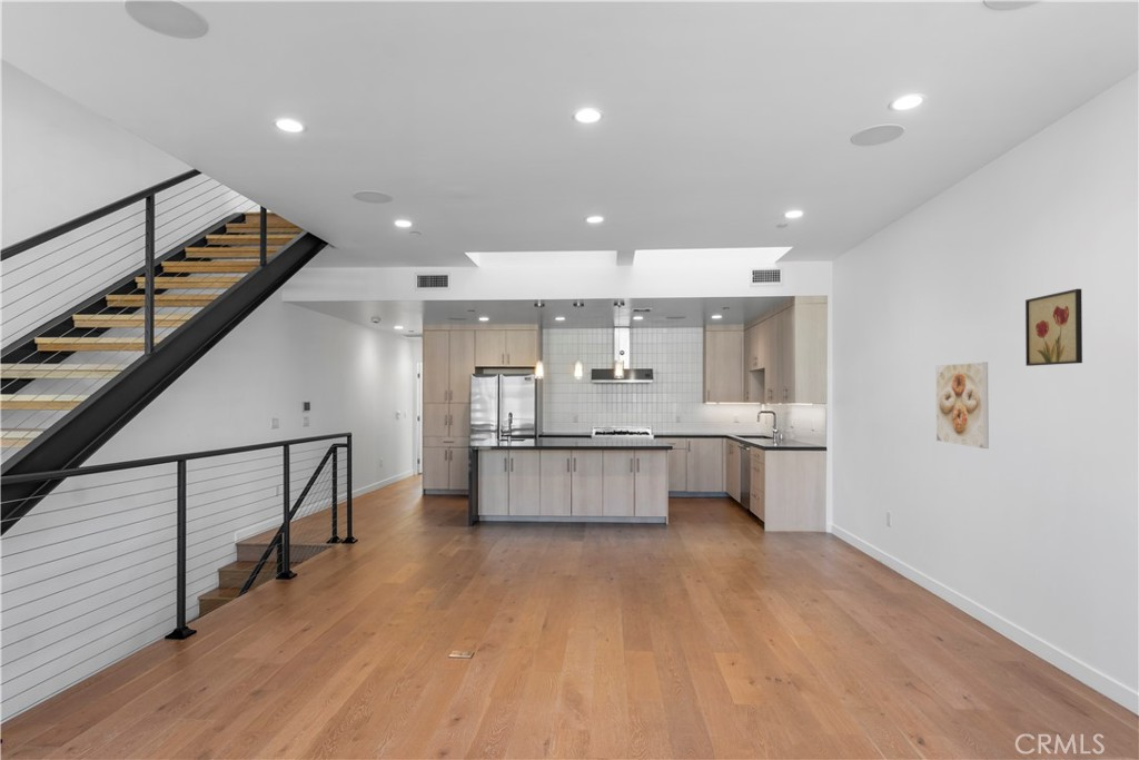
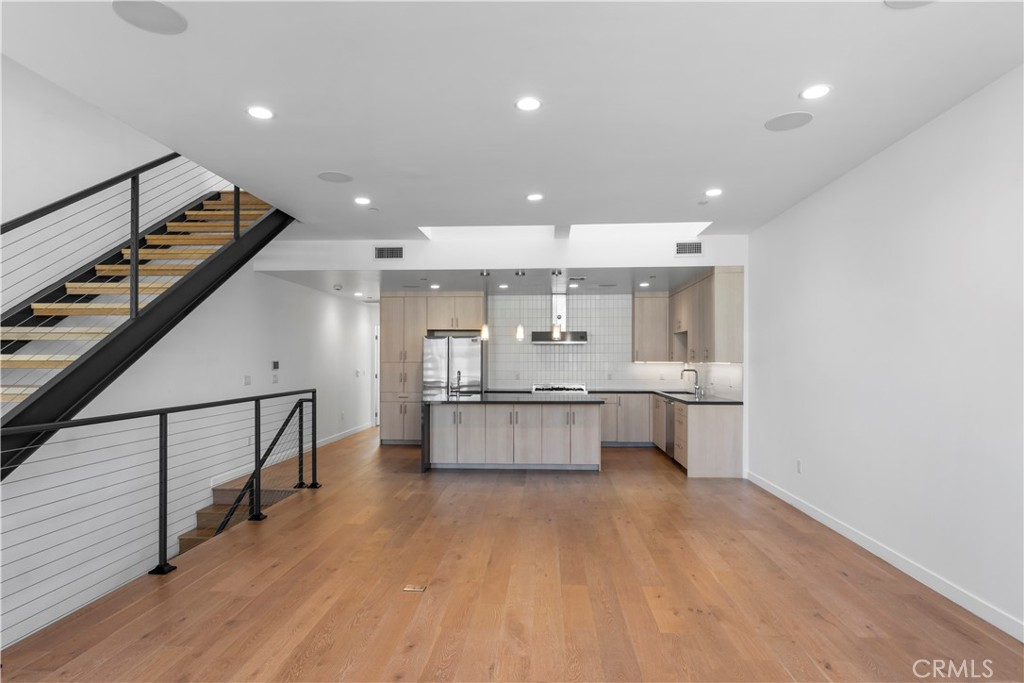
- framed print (960, 404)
- wall art (1053, 329)
